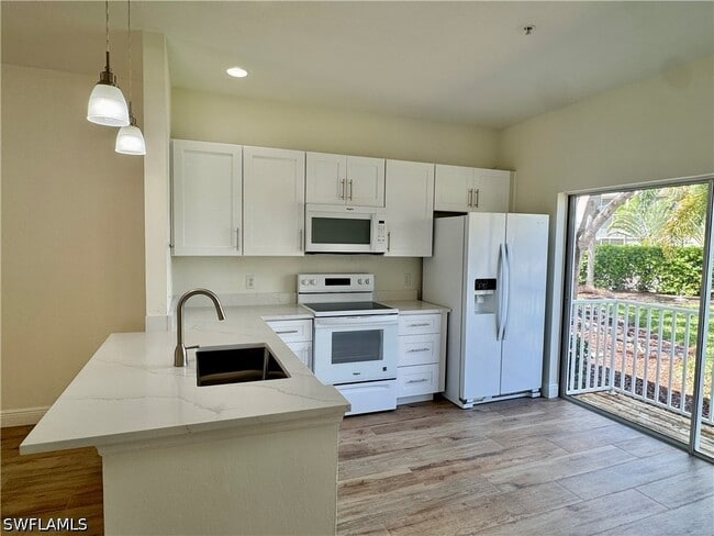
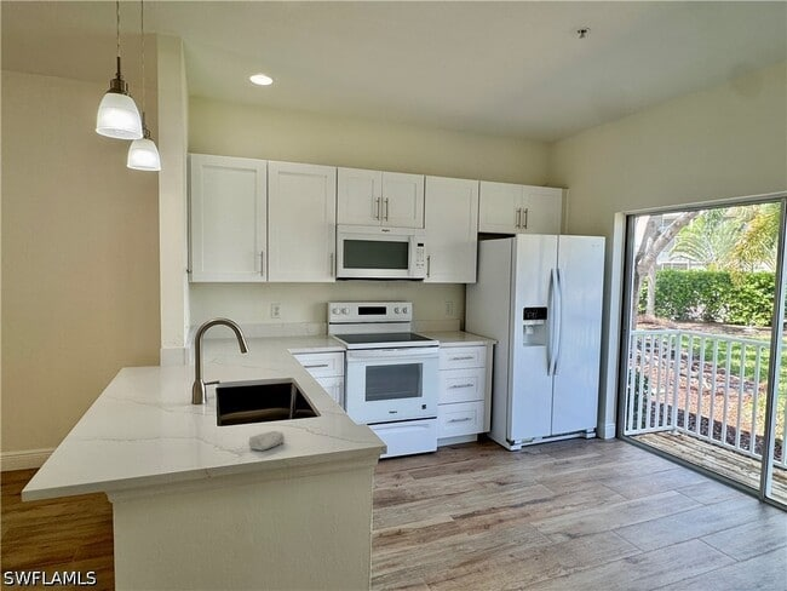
+ soap bar (268, 438)
